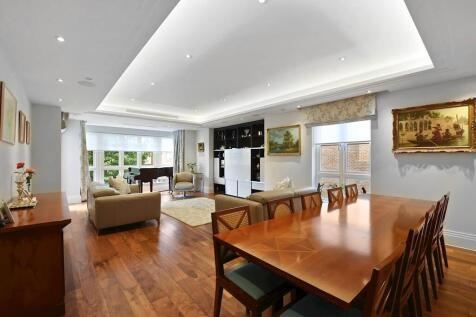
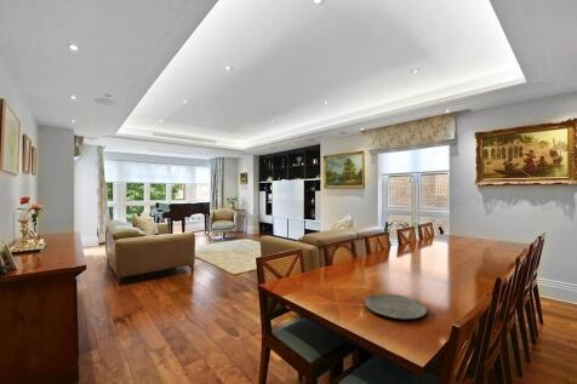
+ plate (394, 305)
